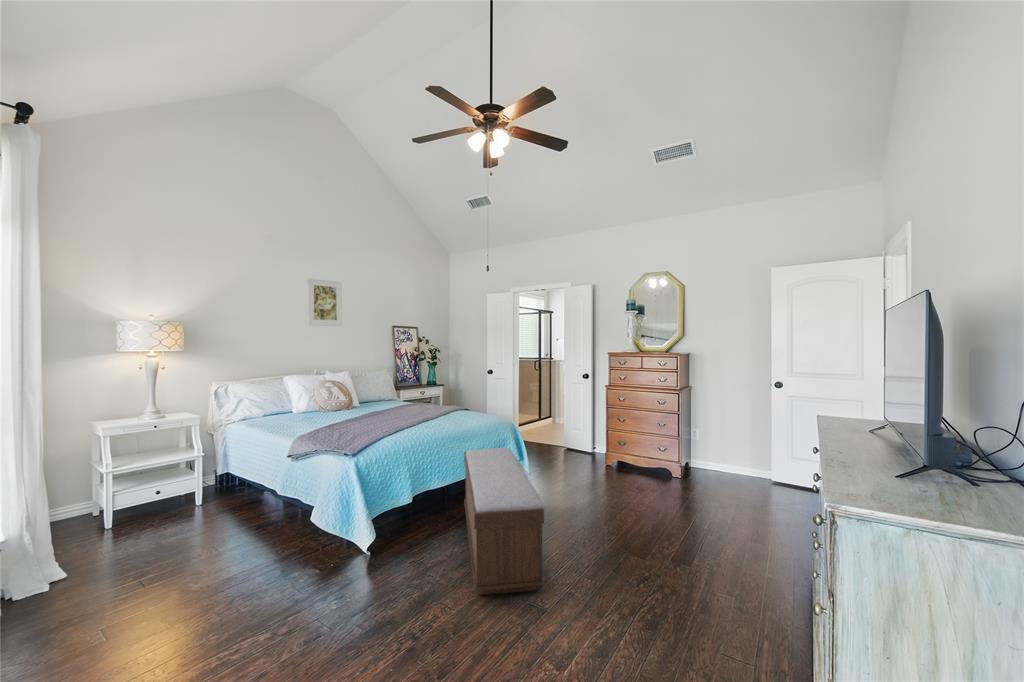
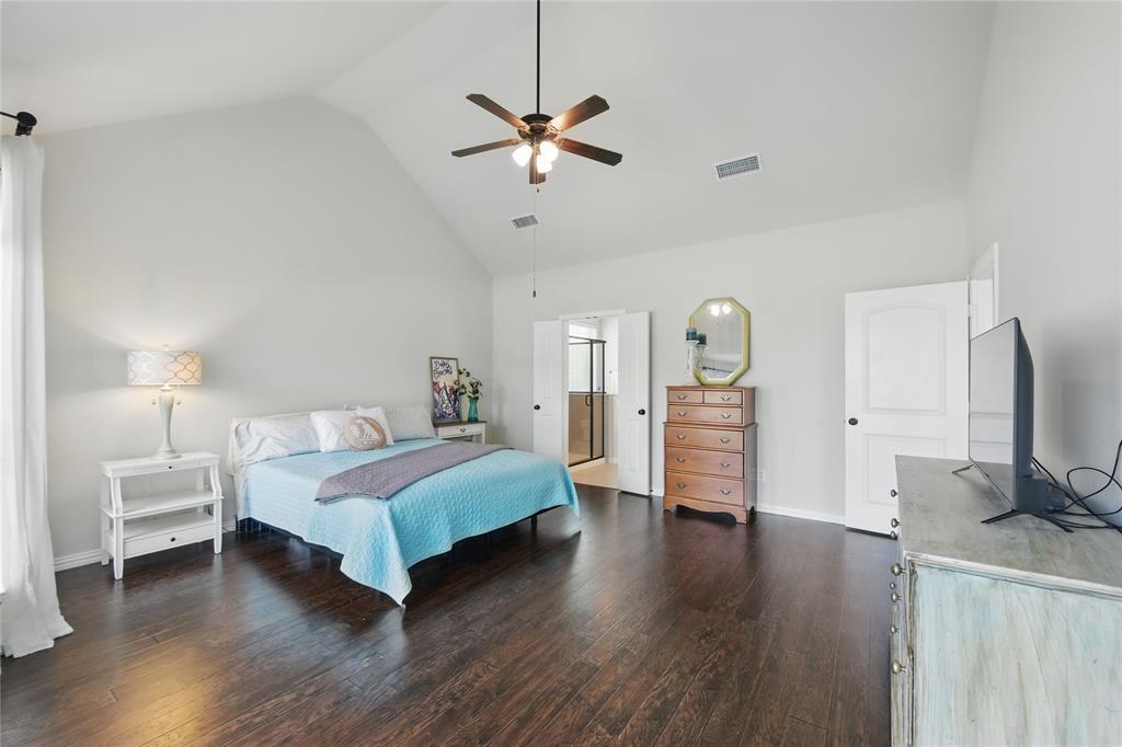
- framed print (325, 303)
- bench (497, 505)
